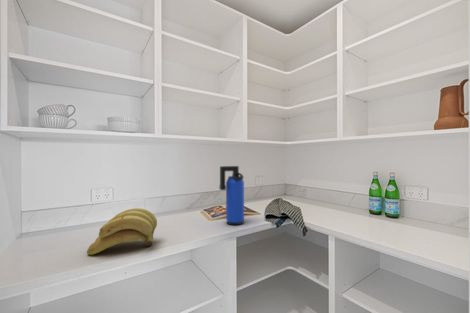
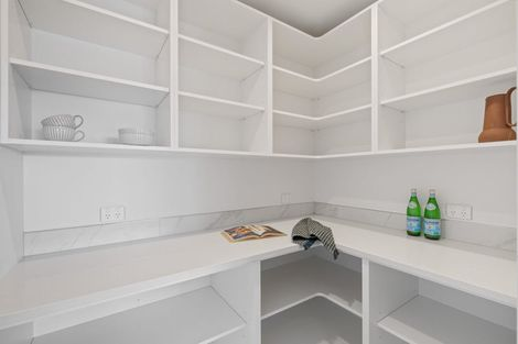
- smoke grenade (232, 194)
- banana bunch (124, 229)
